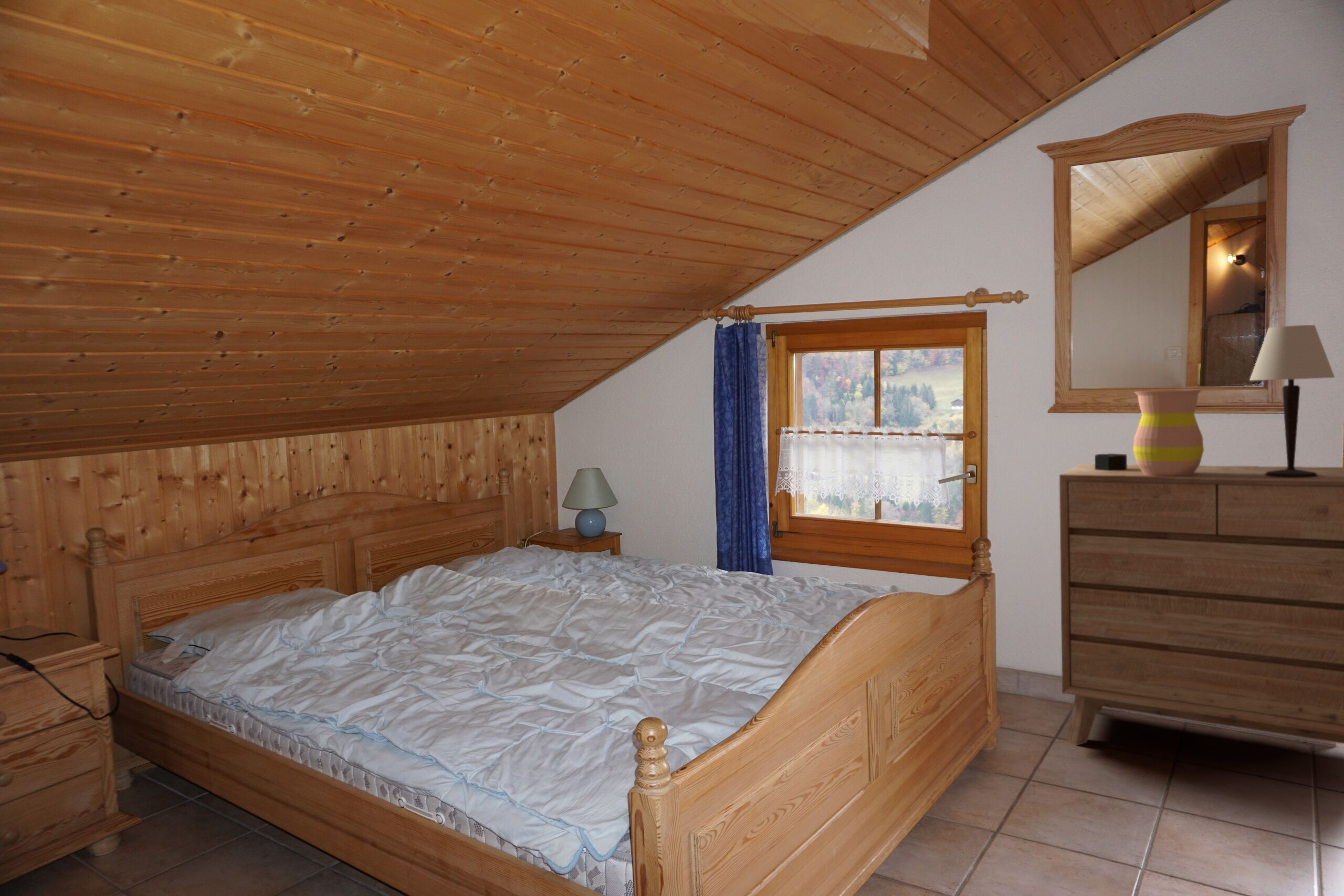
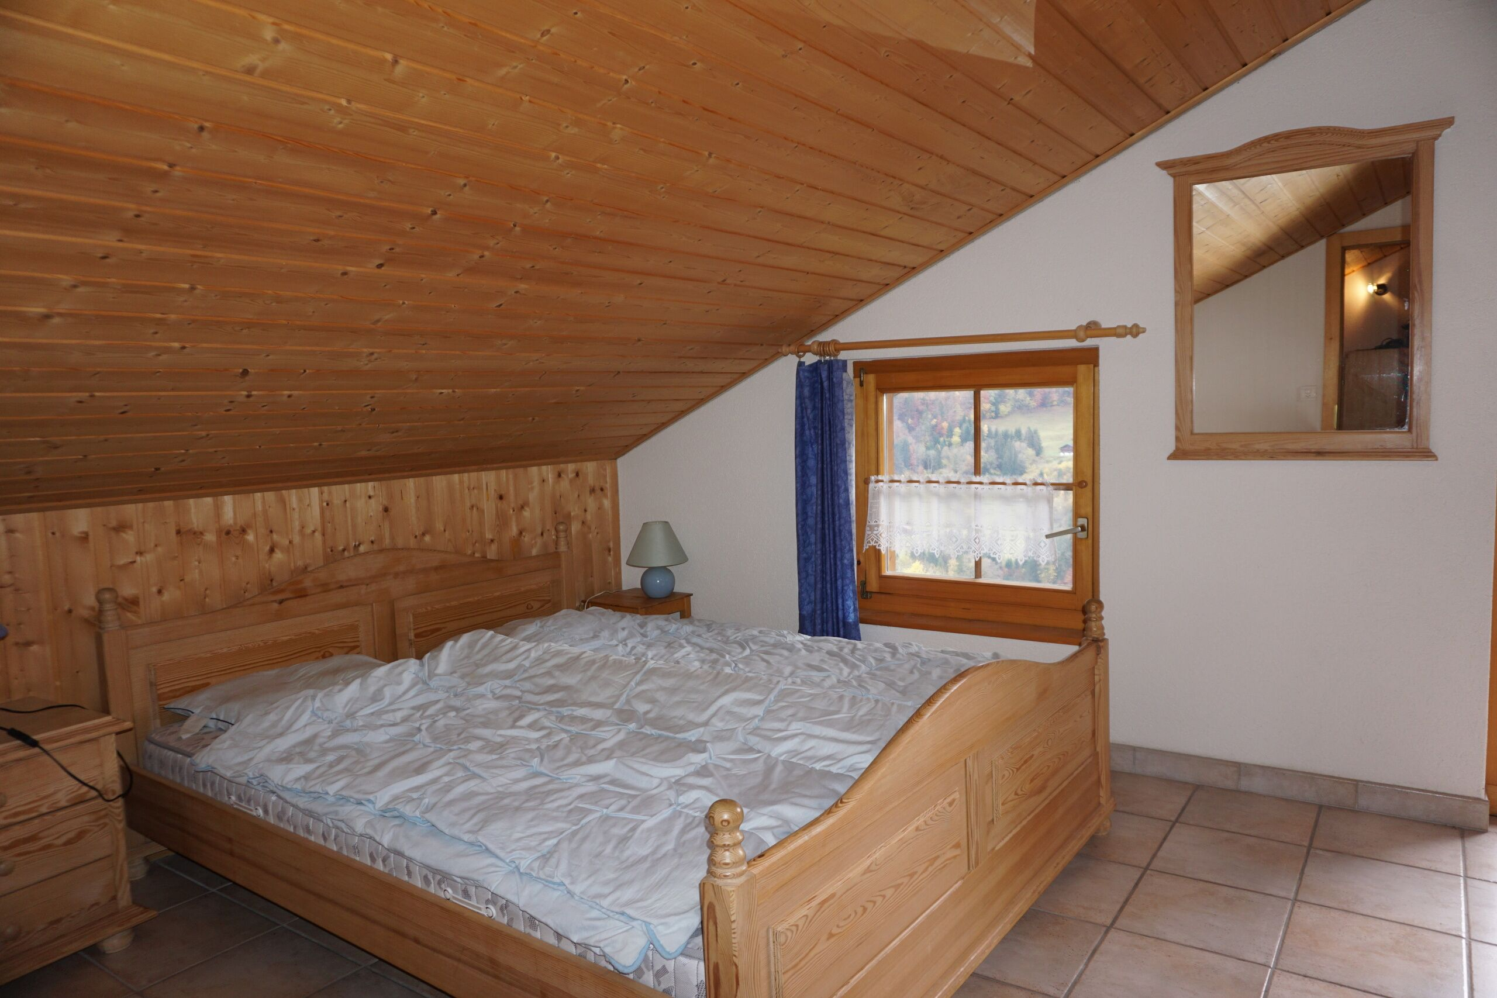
- jewelry box (1110, 461)
- vase (1168, 431)
- dresser (1220, 611)
- table lamp (1291, 400)
